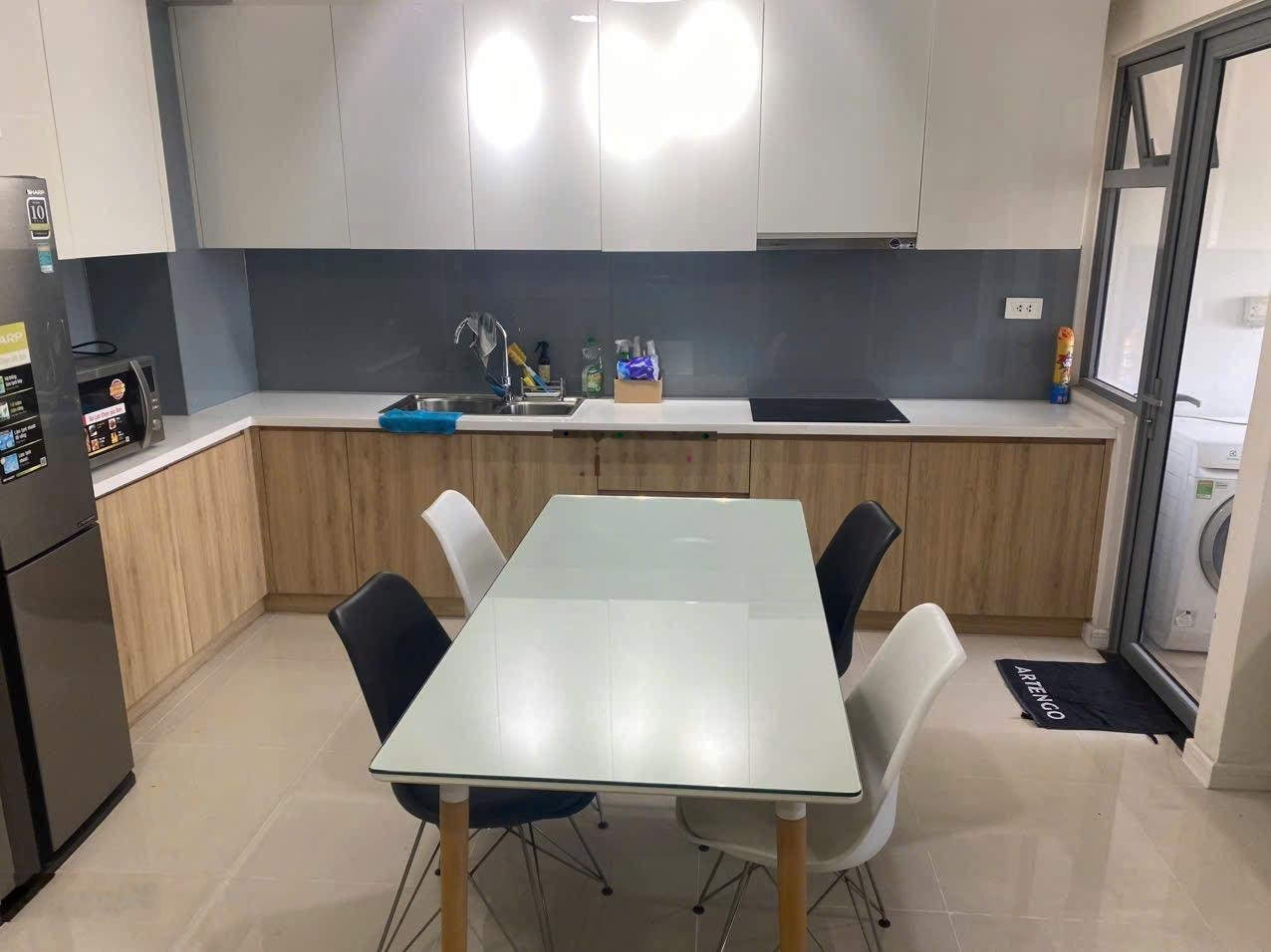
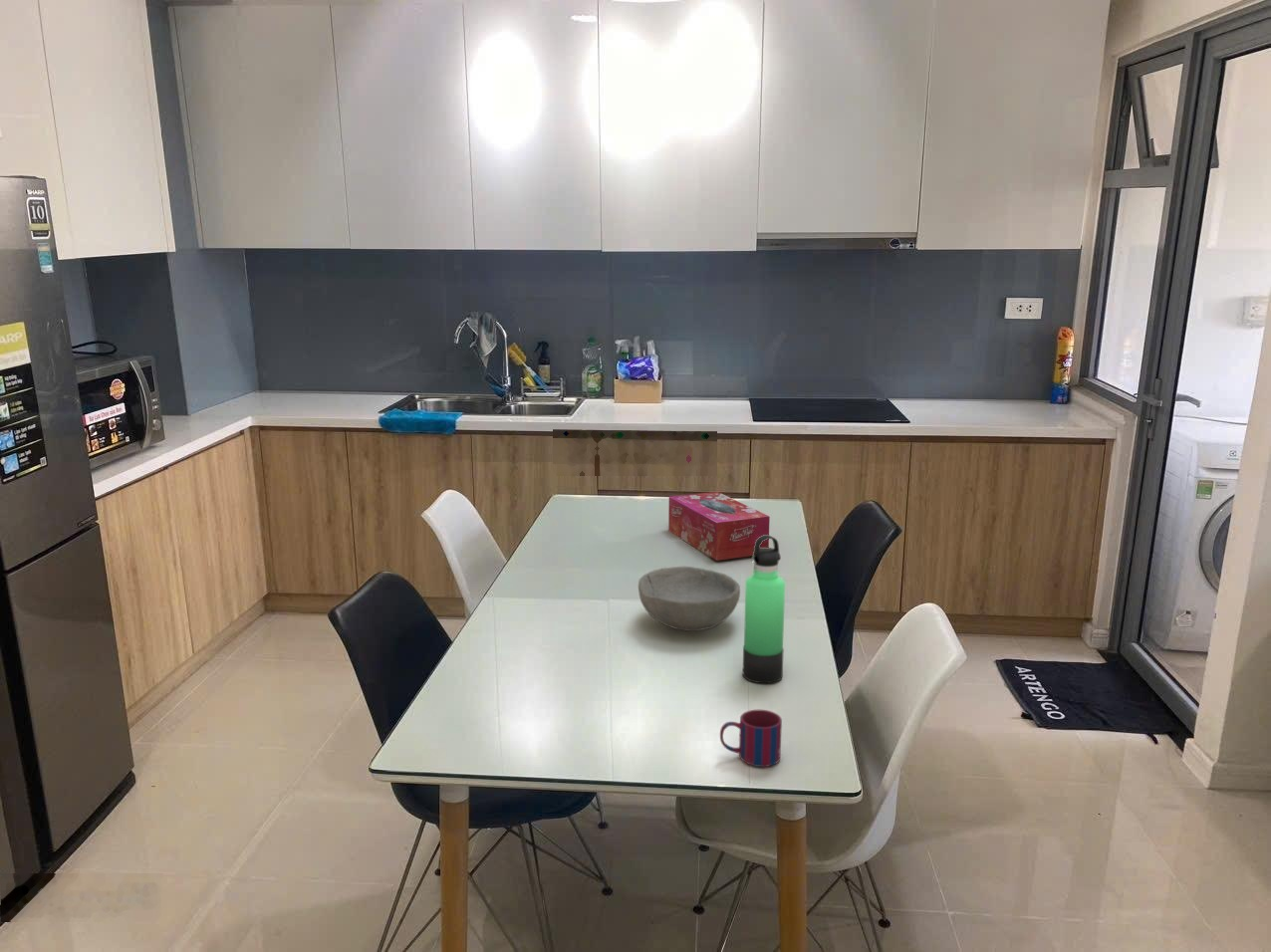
+ thermos bottle (764, 606)
+ mug (750, 737)
+ bowl (688, 602)
+ tissue box (716, 524)
